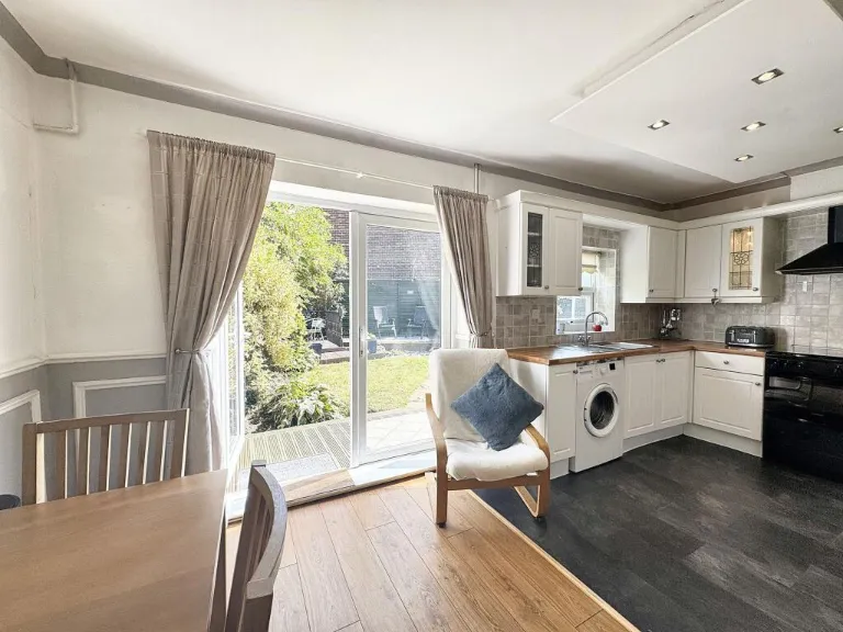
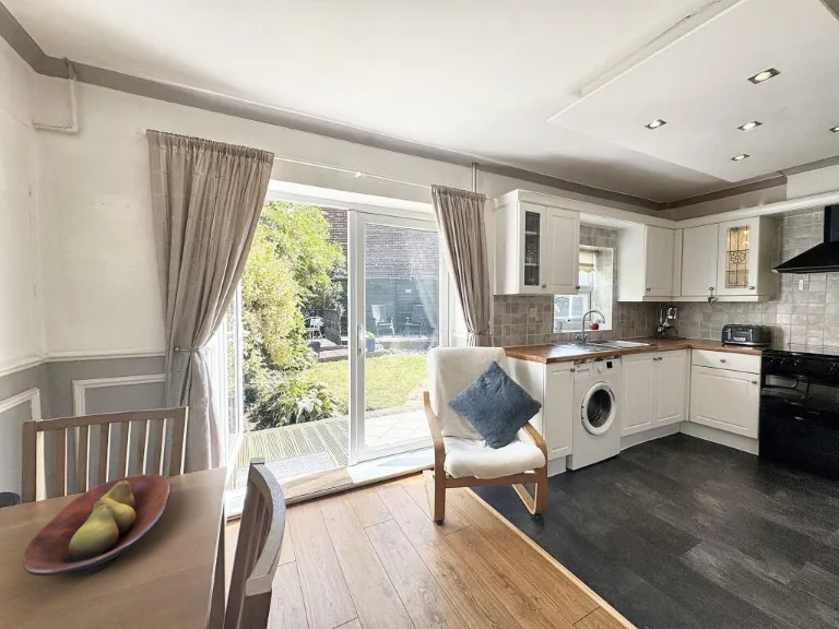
+ fruit bowl (109, 514)
